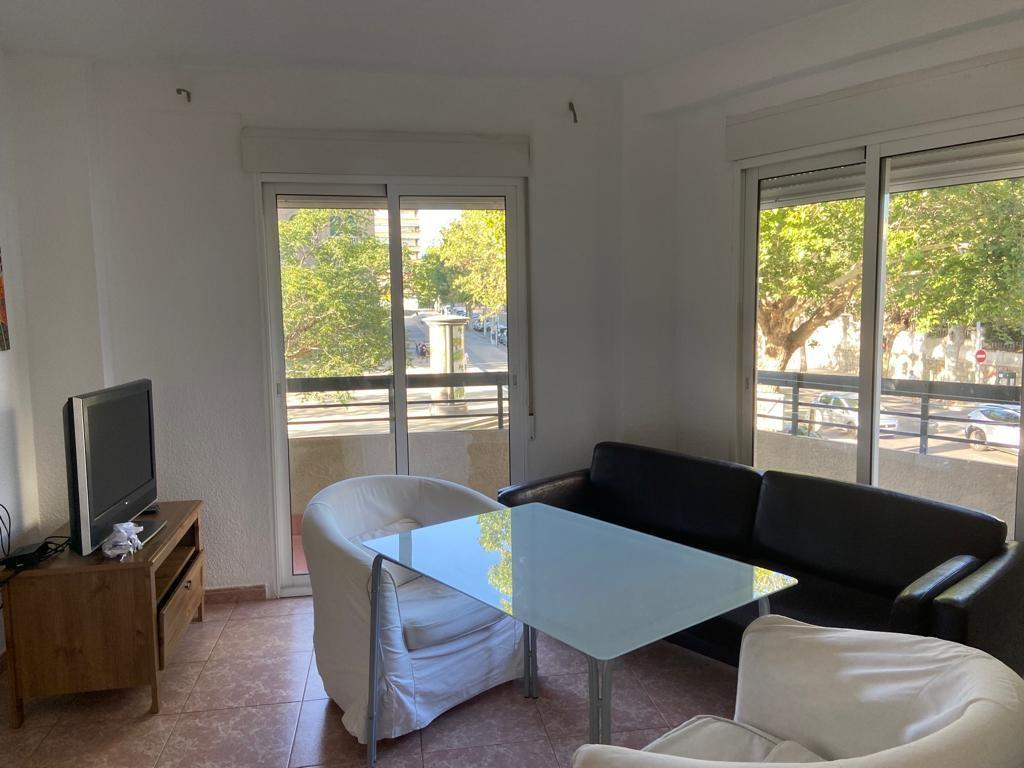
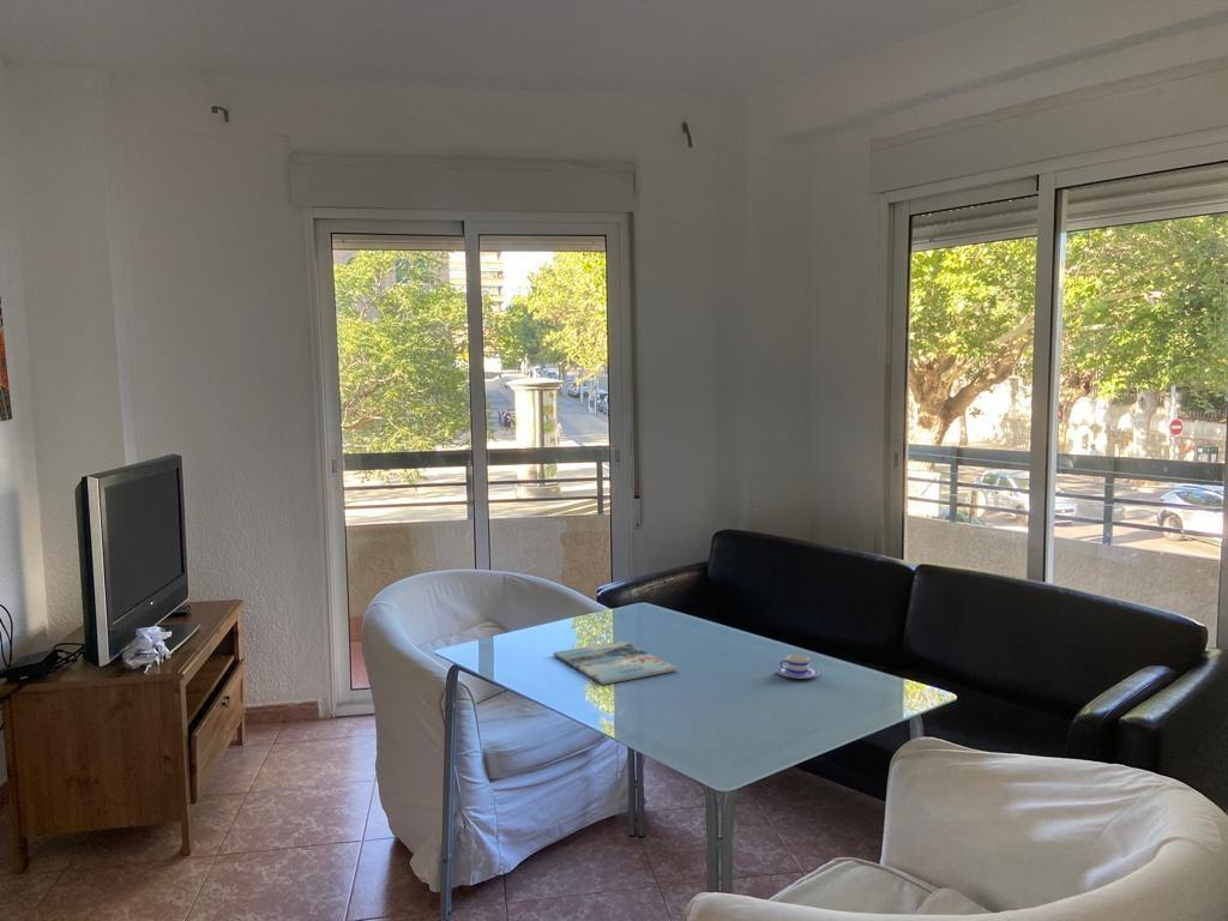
+ teacup (797, 666)
+ magazine (613, 661)
